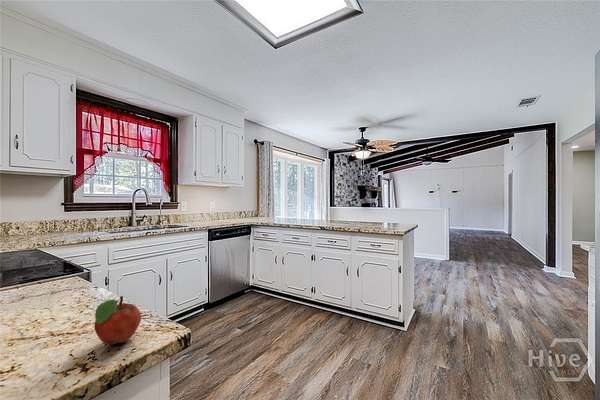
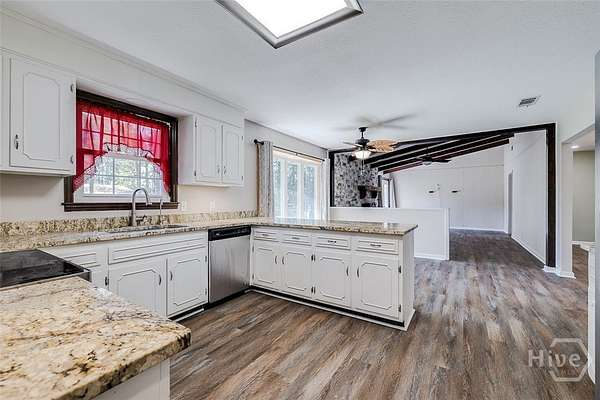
- fruit (116, 319)
